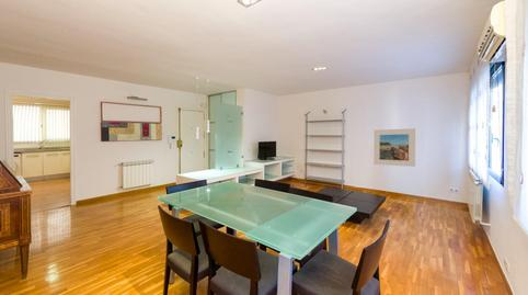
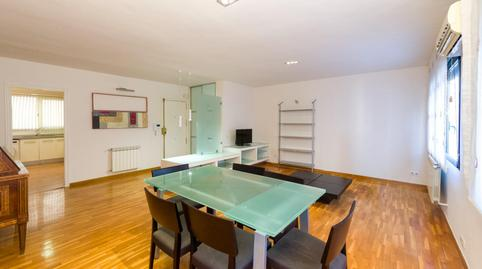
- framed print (393, 147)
